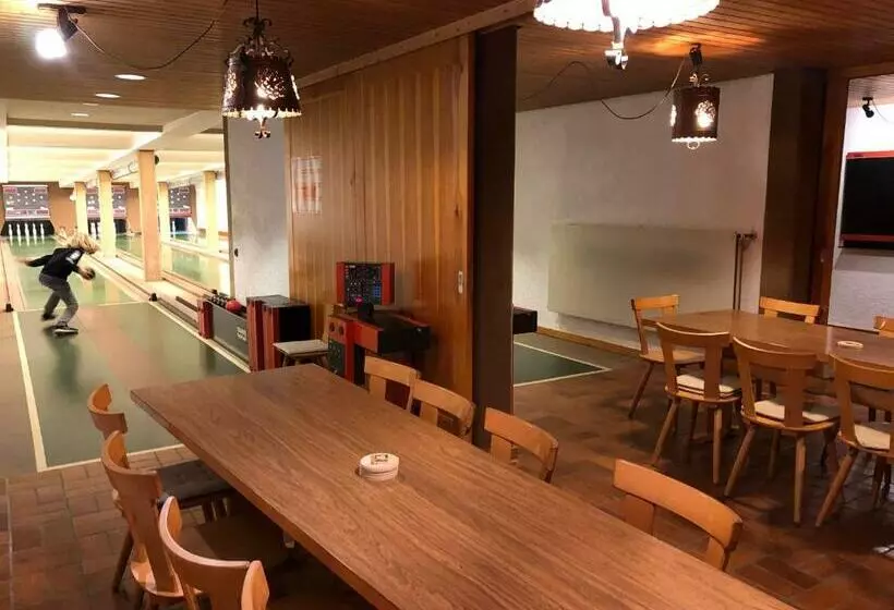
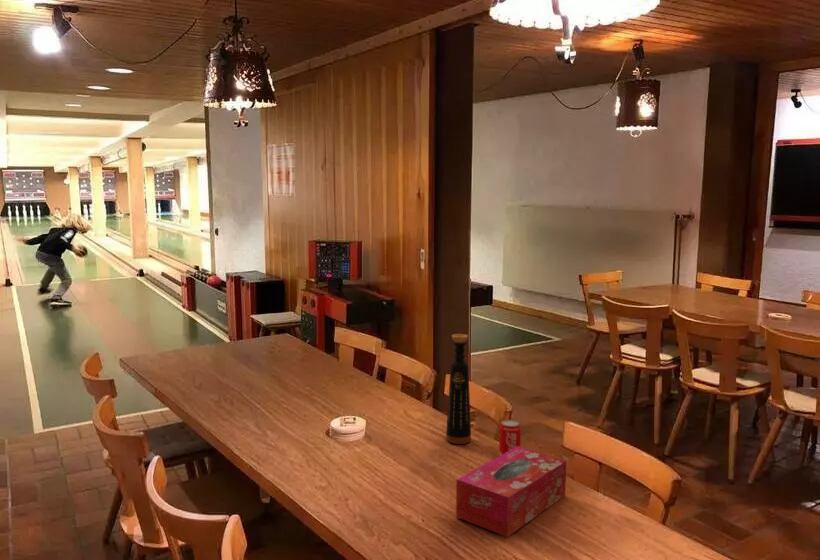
+ beverage can (509, 441)
+ tissue box (512, 487)
+ bottle (459, 388)
